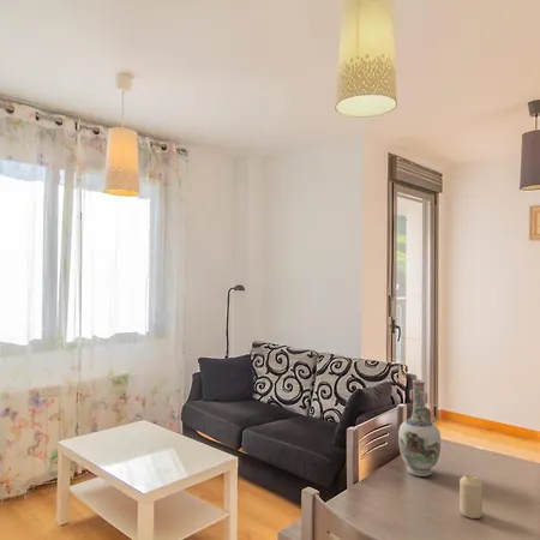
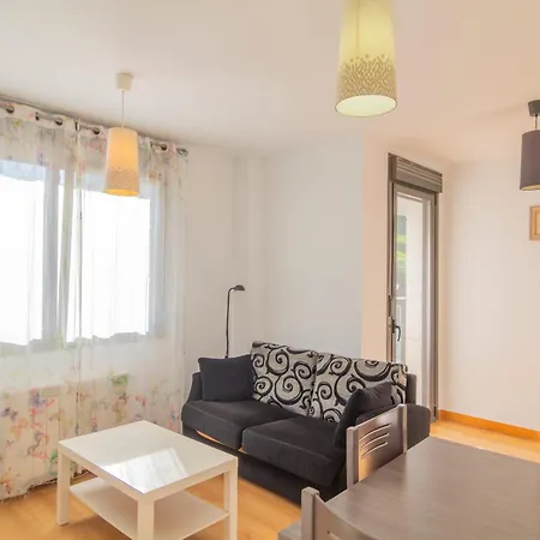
- candle (470, 494)
- vase (419, 426)
